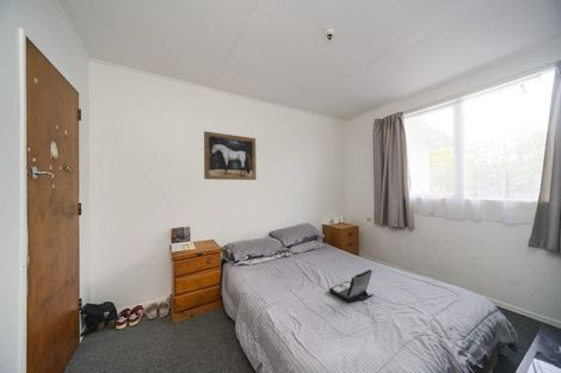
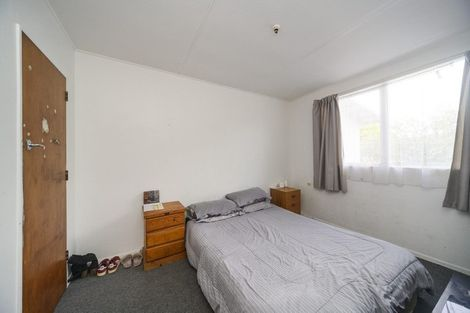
- wall art (232, 157)
- laptop (351, 281)
